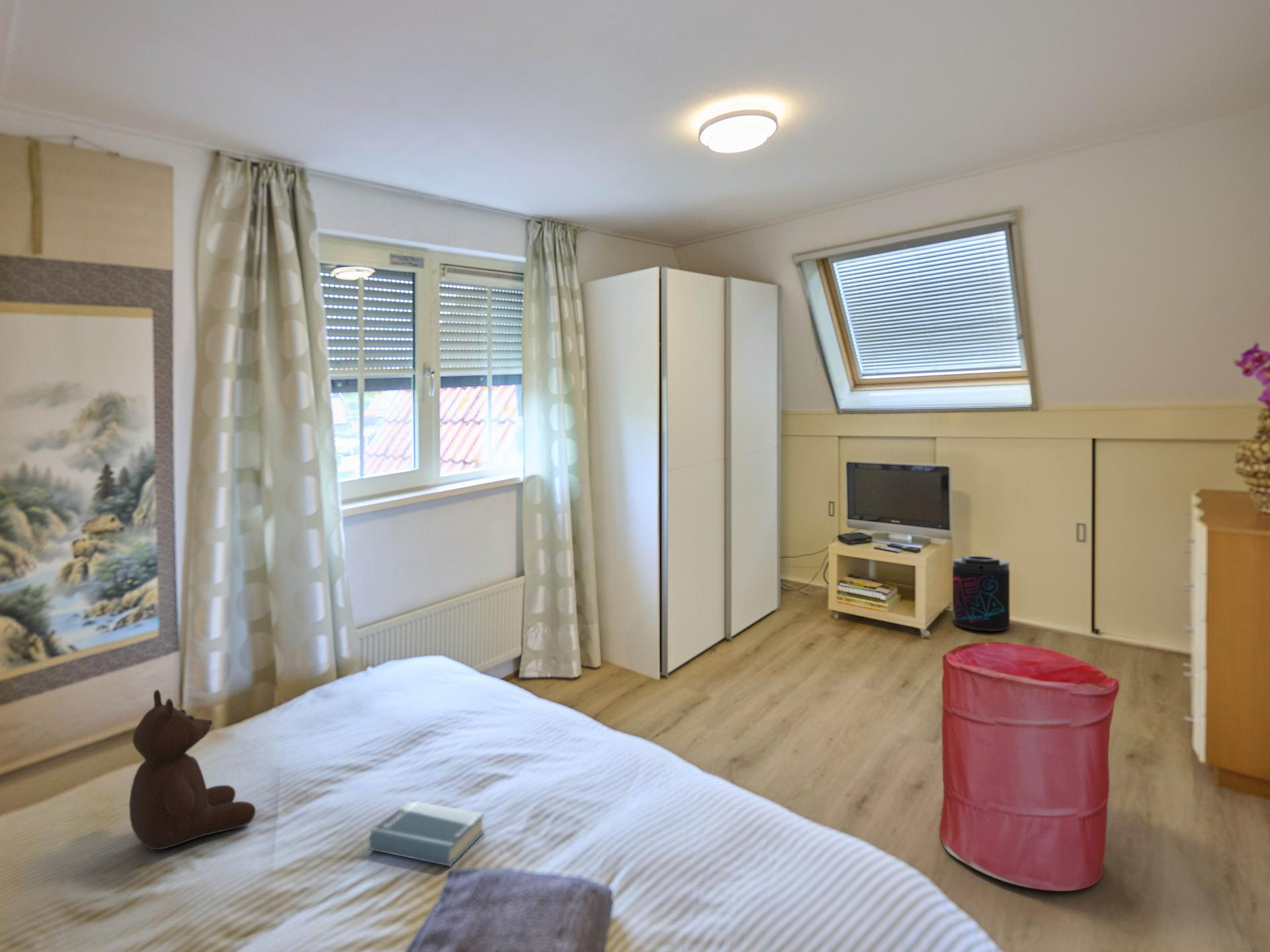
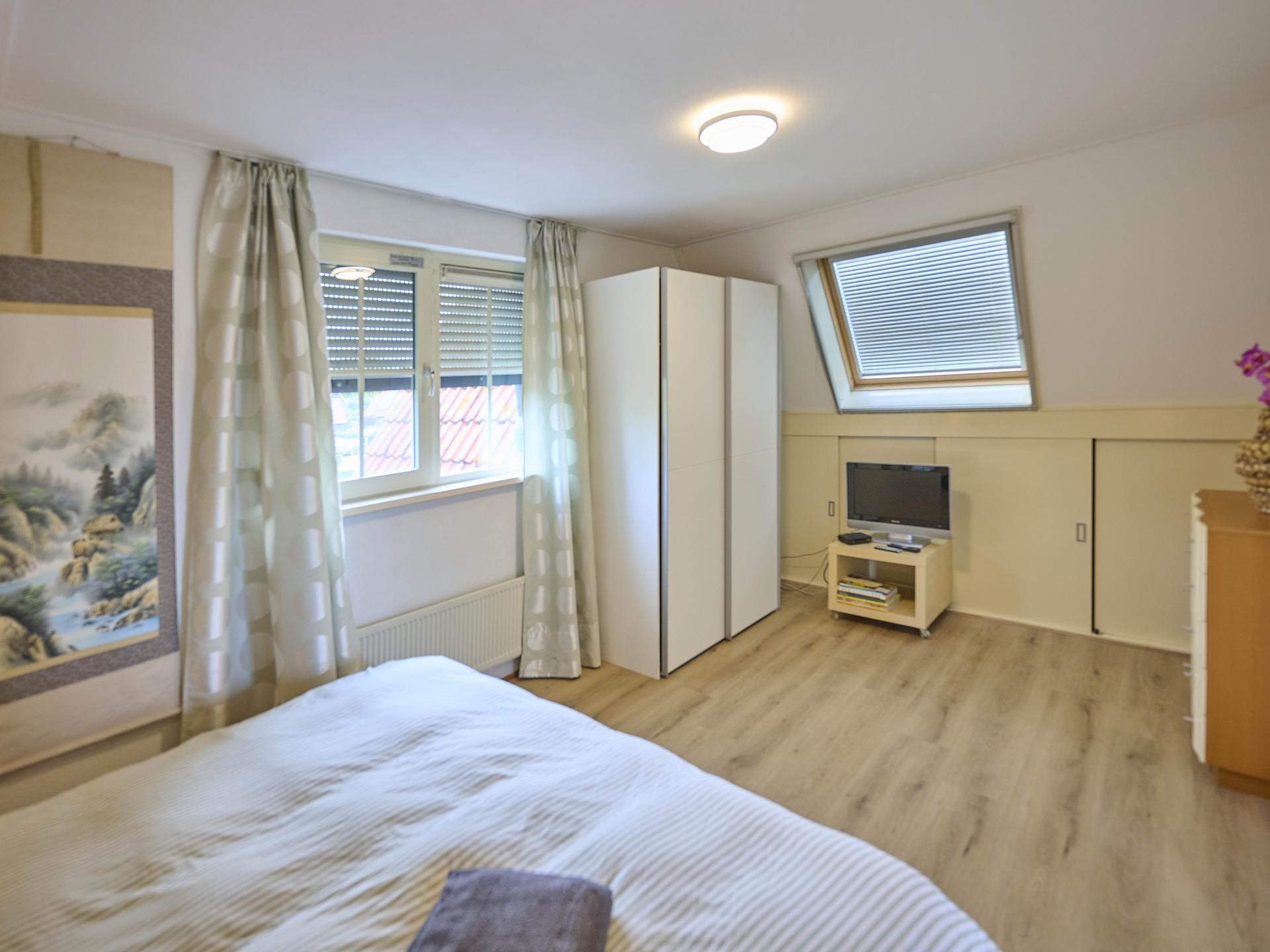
- hardback book (428, 832)
- teddy bear (191, 760)
- supplement container (980, 592)
- laundry hamper (1023, 752)
